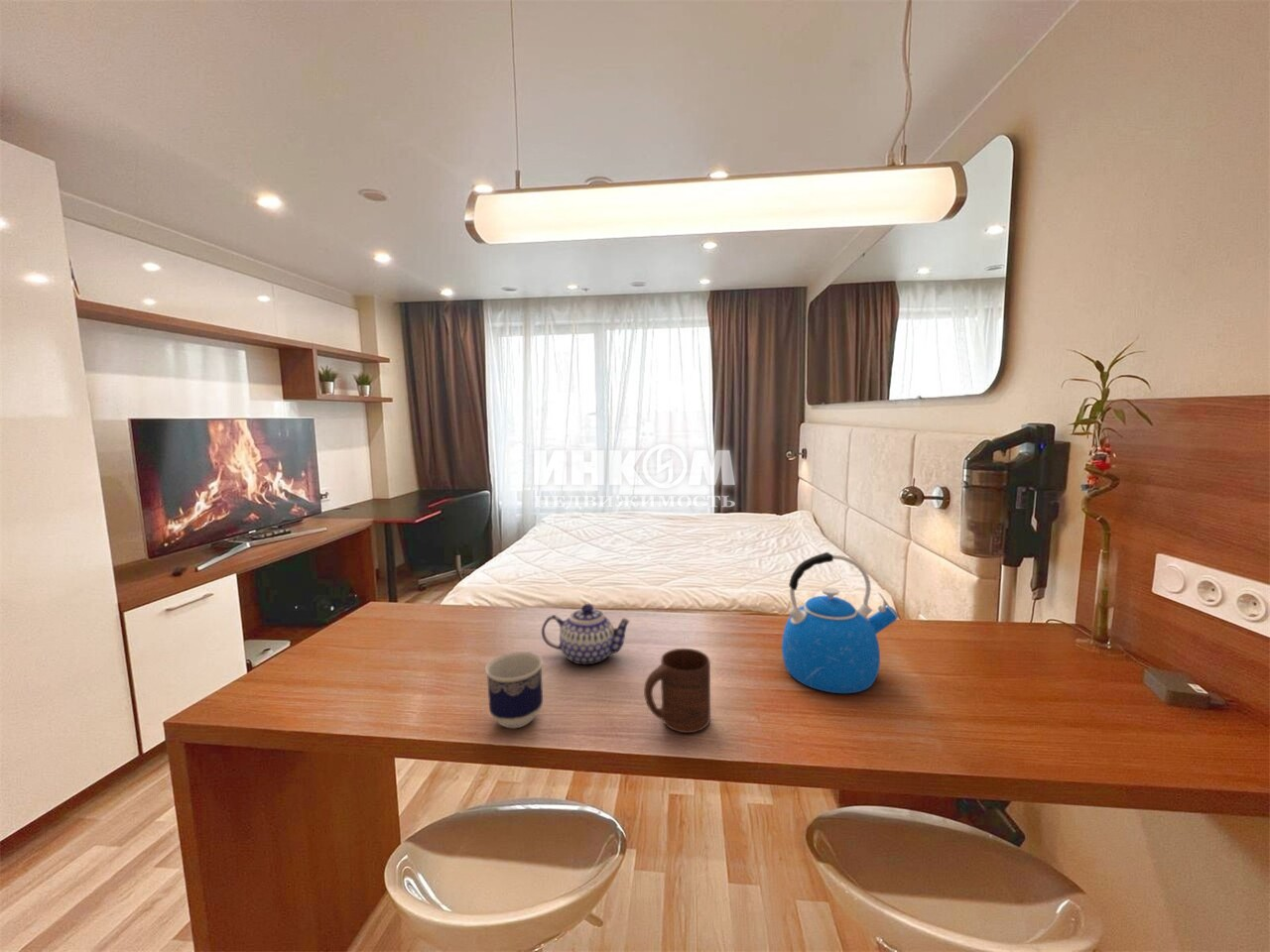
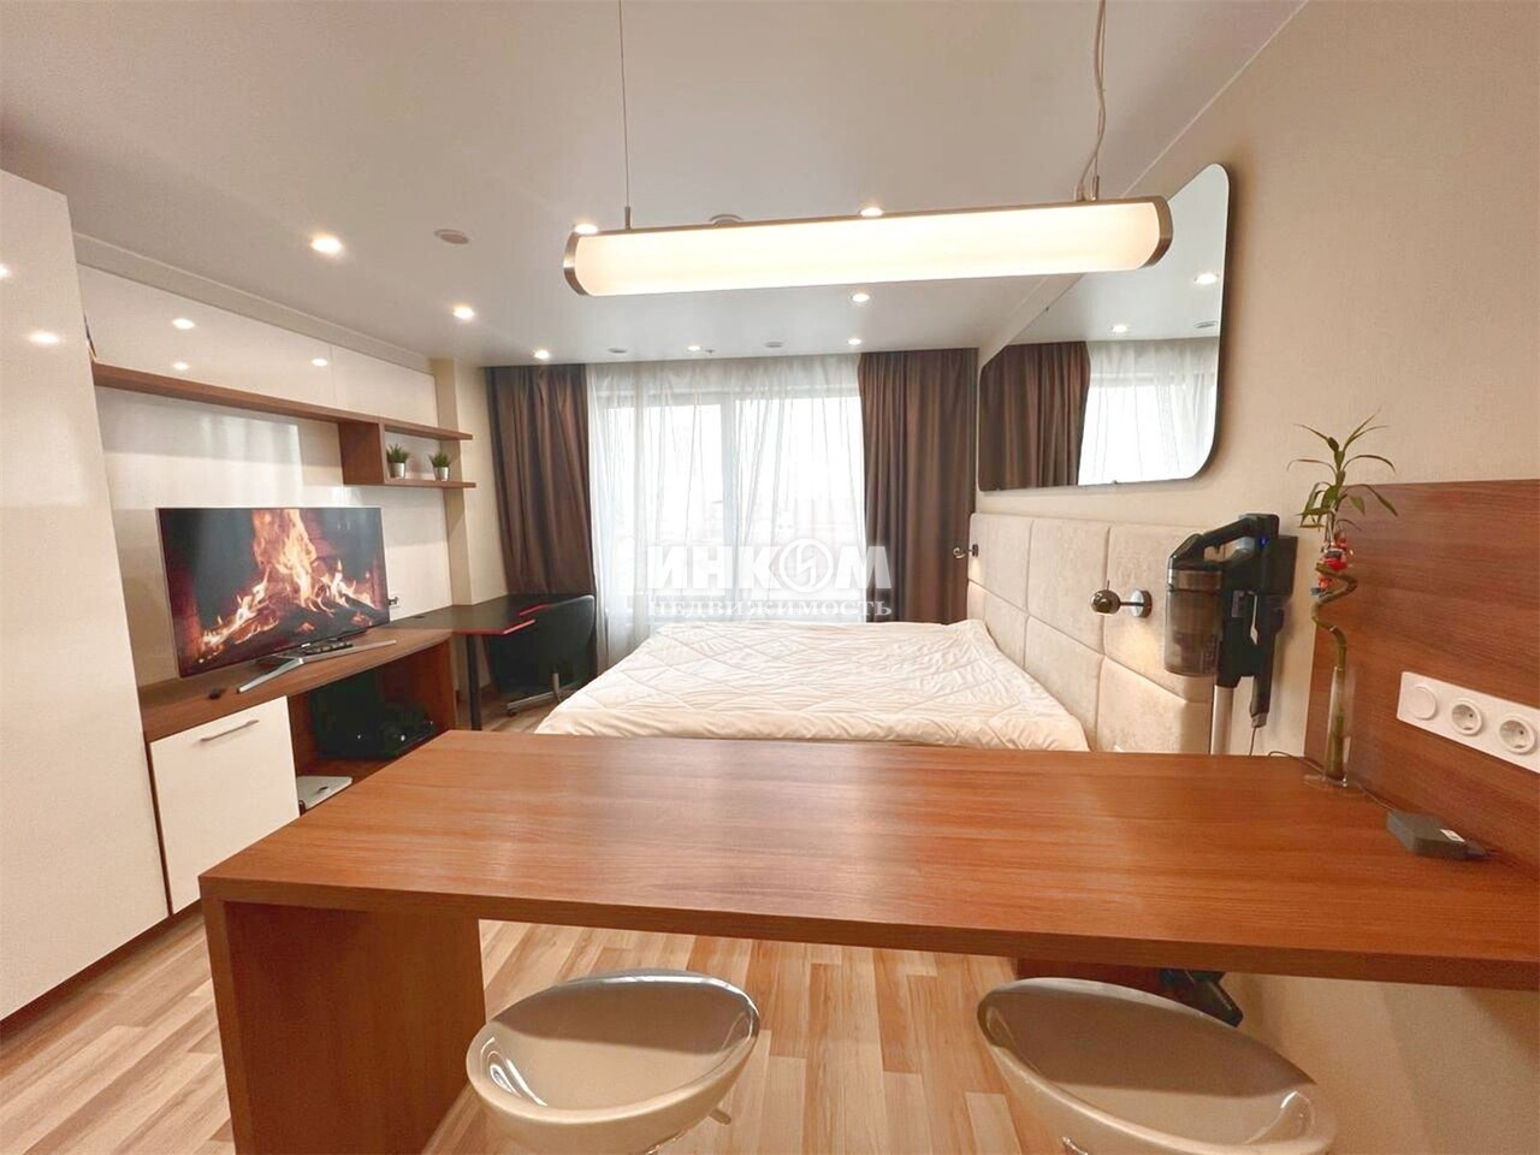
- cup (519, 687)
- teapot (585, 630)
- cup (681, 692)
- kettle (840, 613)
